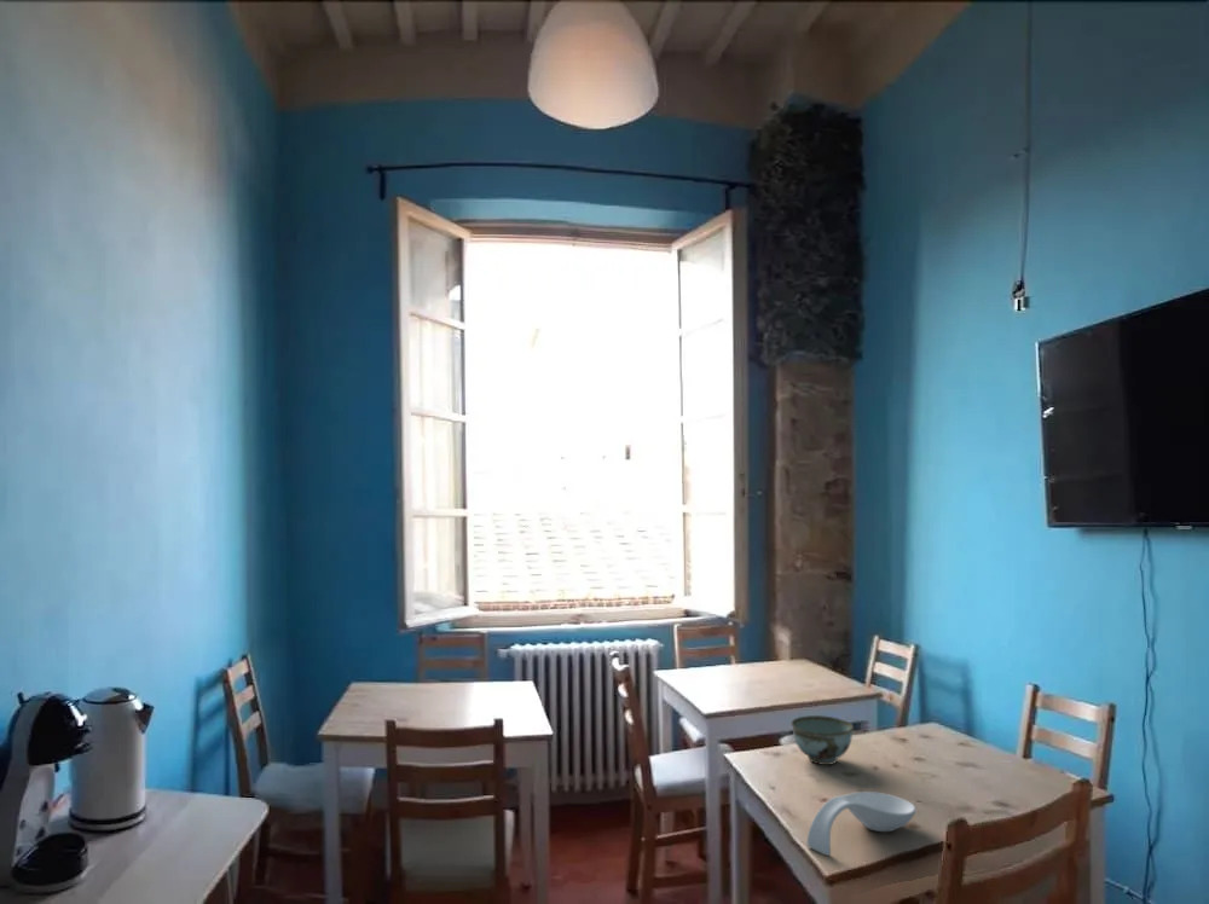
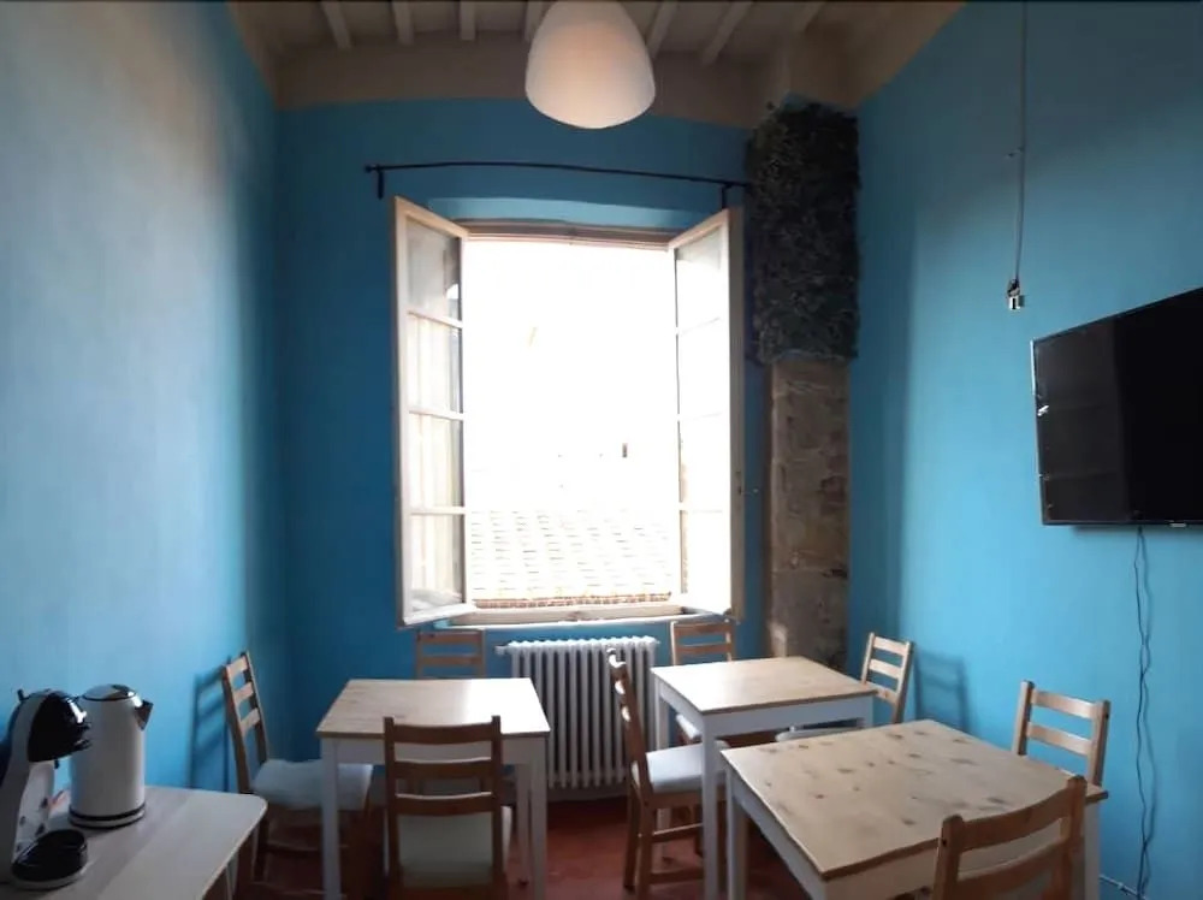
- bowl (822, 741)
- spoon rest (861, 812)
